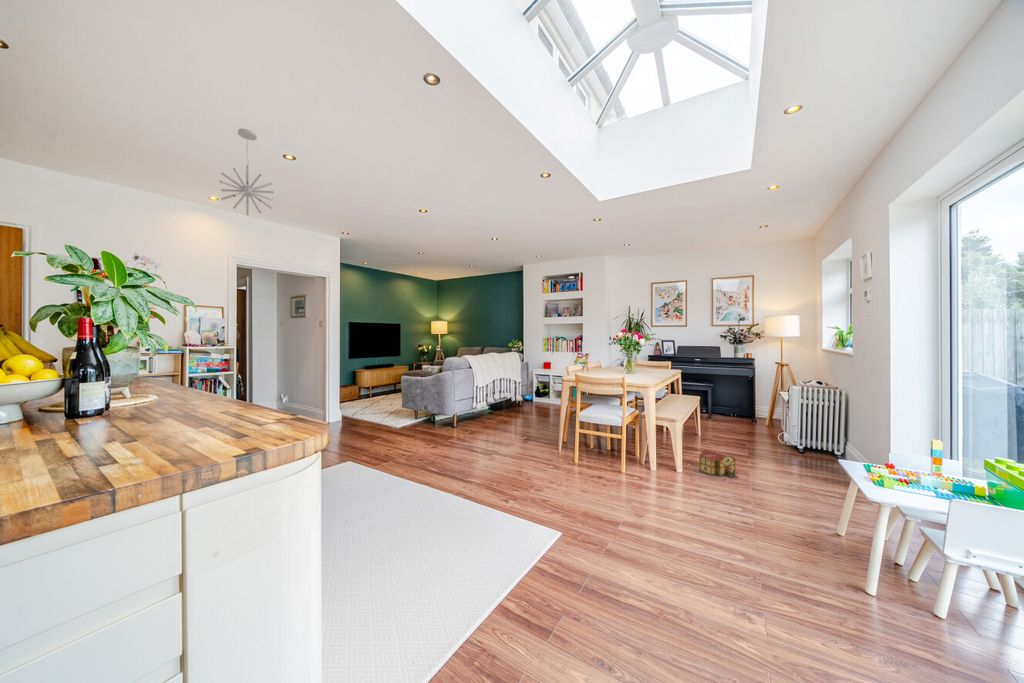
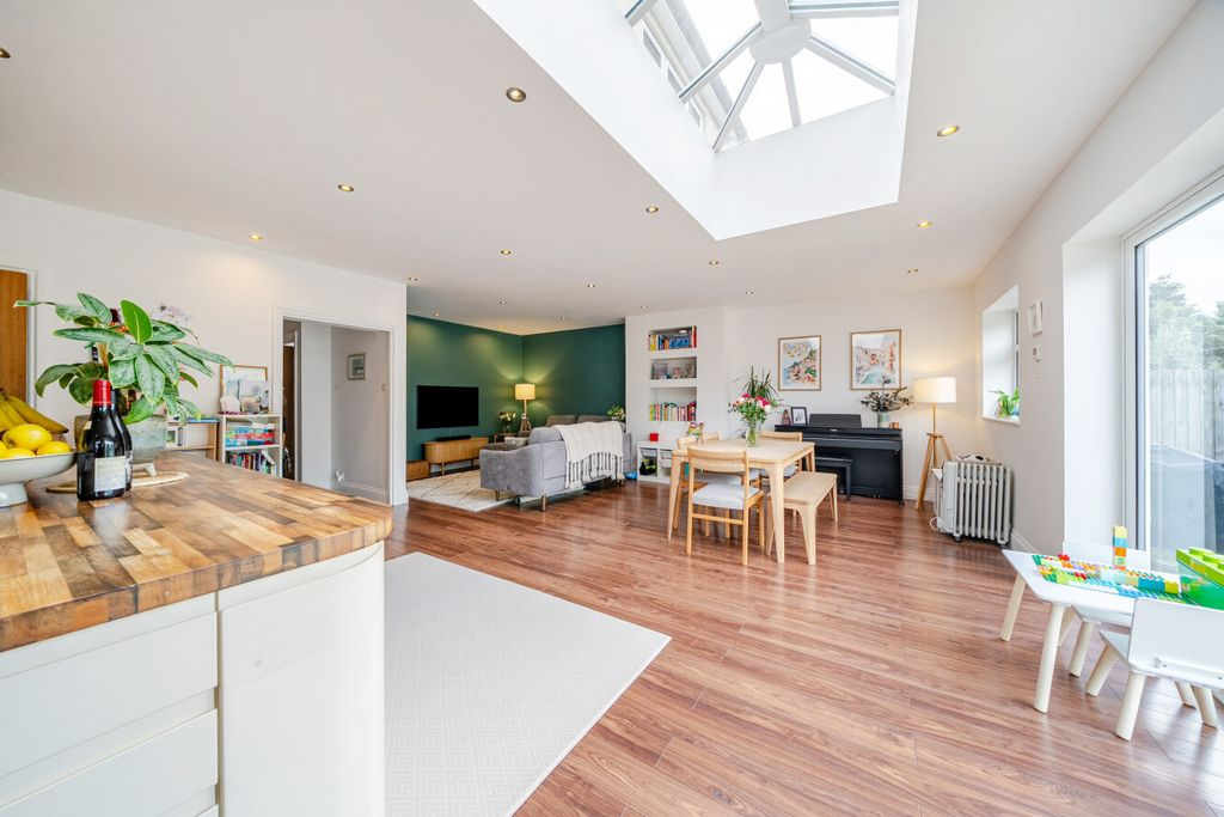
- pendant light (247, 172)
- toy house (718, 462)
